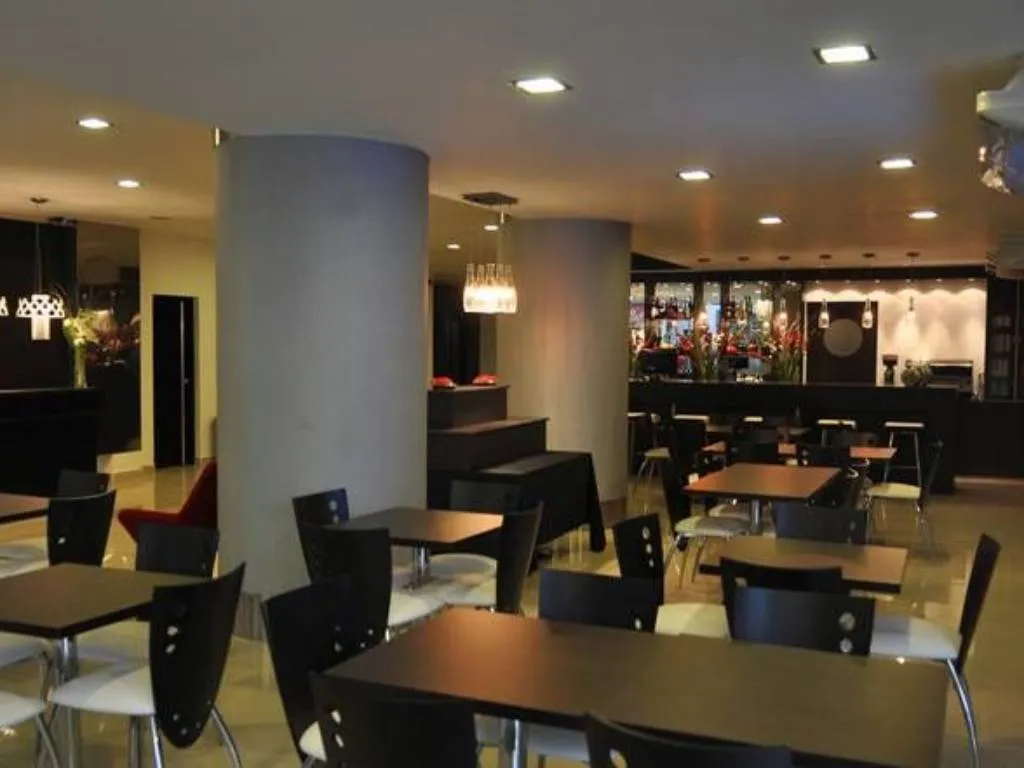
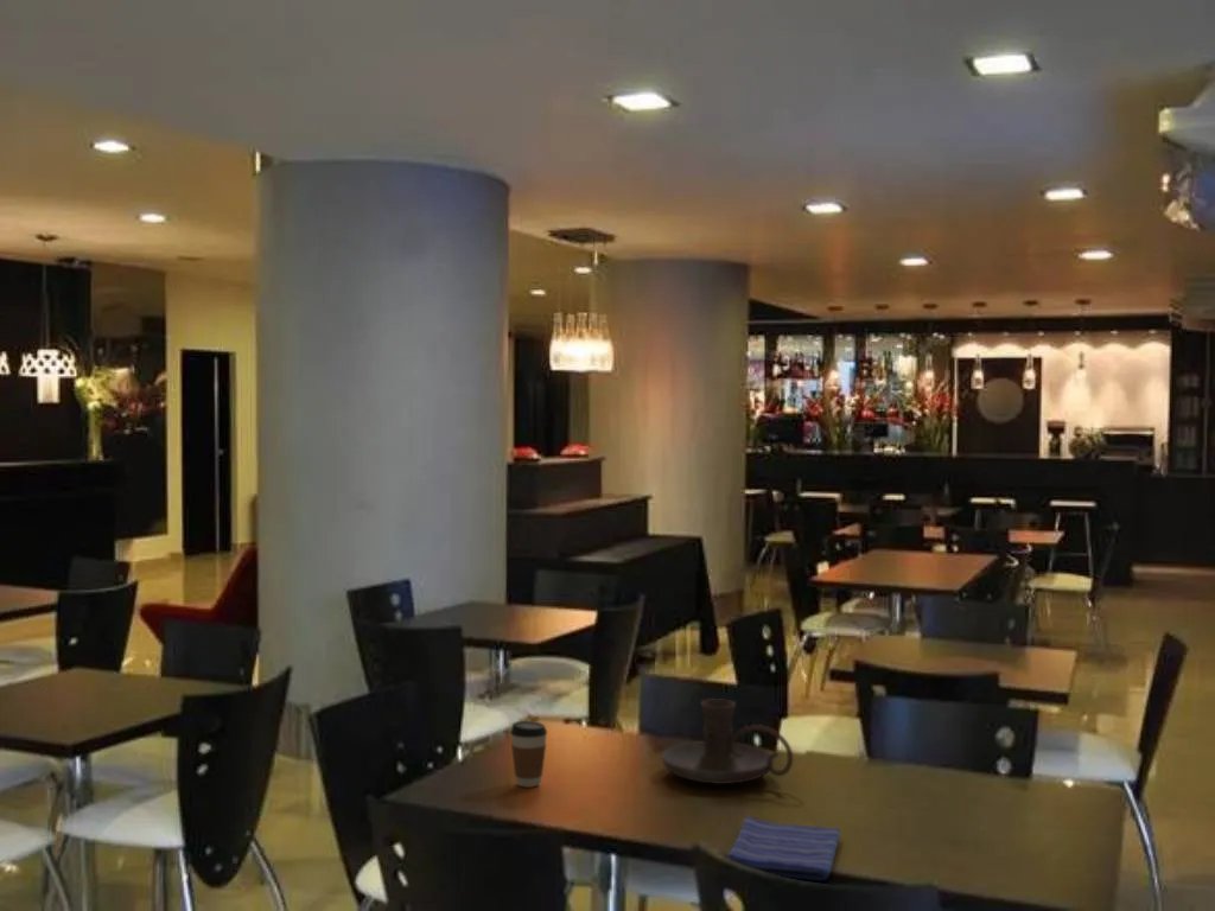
+ candle holder (729, 741)
+ dish towel (783, 845)
+ coffee cup (528, 753)
